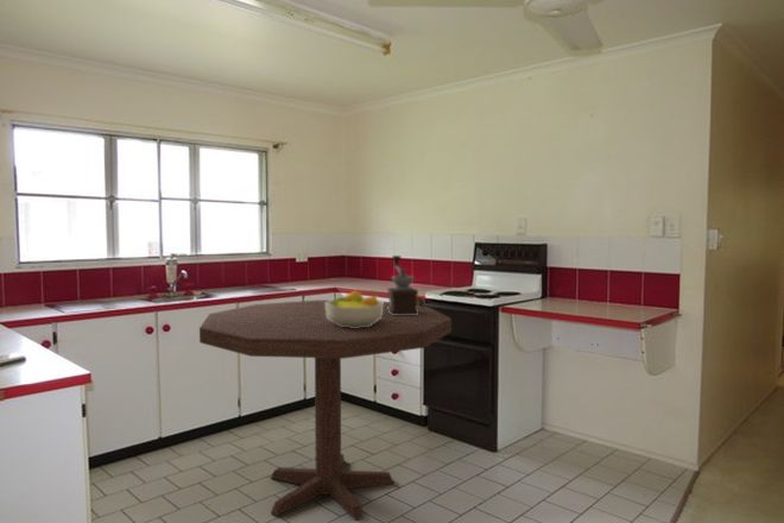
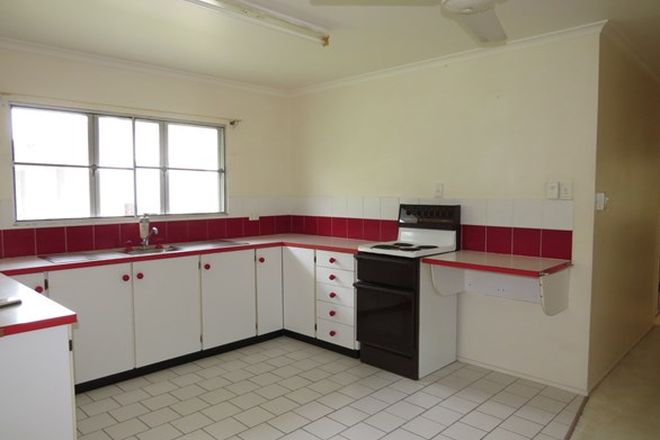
- fruit bowl (354, 307)
- coffee grinder (404, 283)
- dining table (328, 403)
